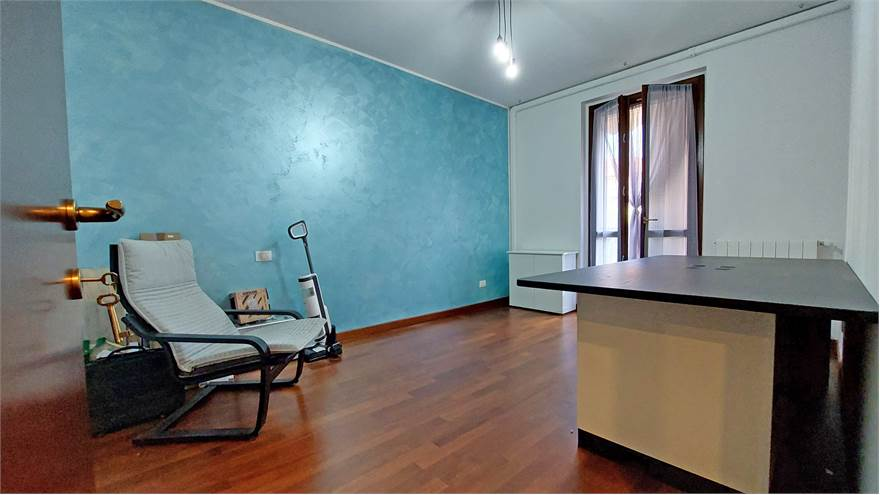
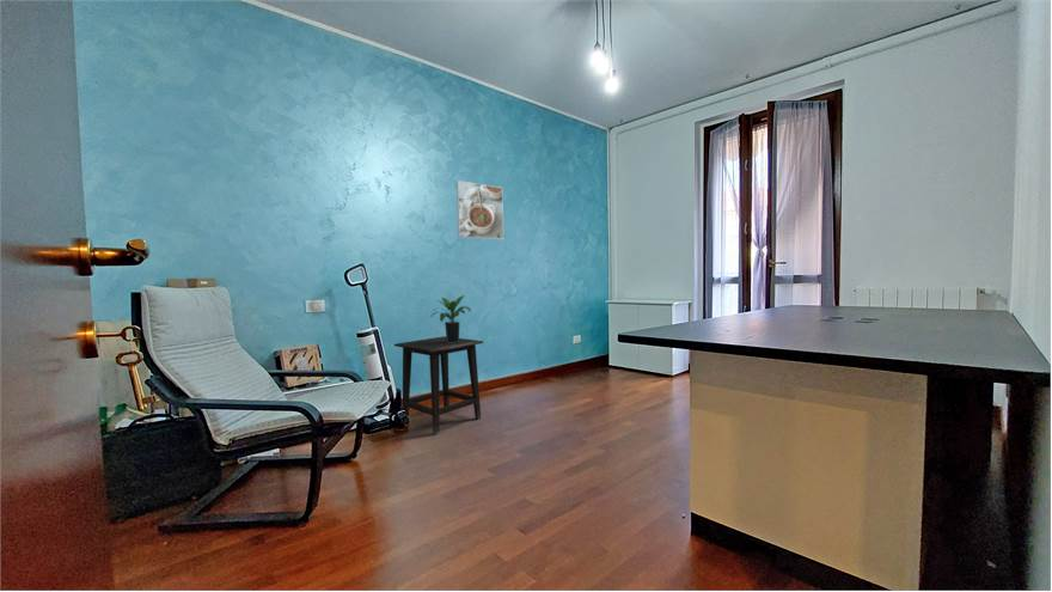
+ side table (439, 382)
+ potted plant (452, 318)
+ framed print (481, 210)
